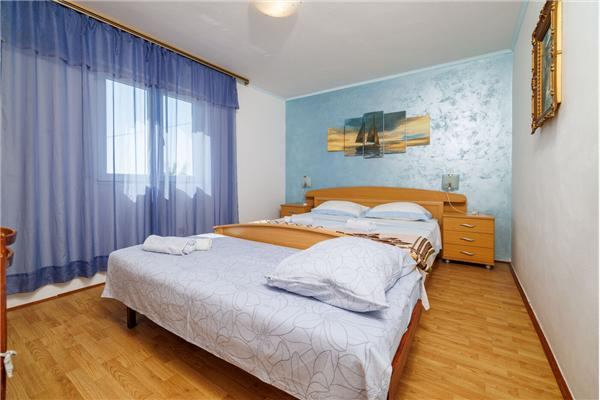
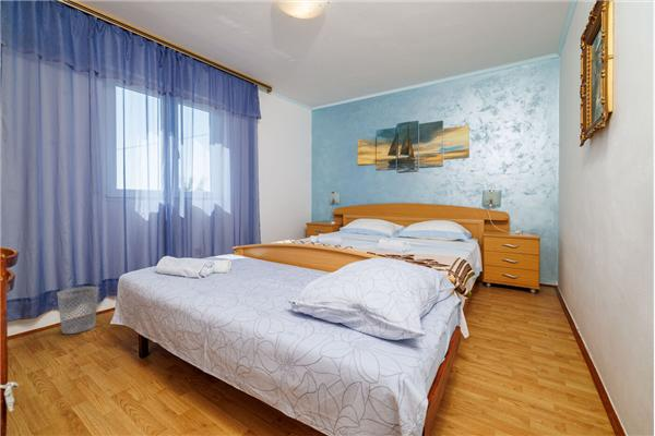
+ wastebasket (79, 308)
